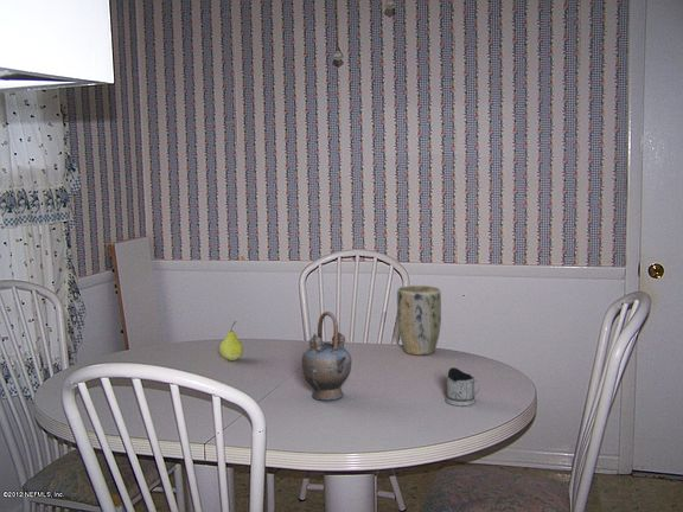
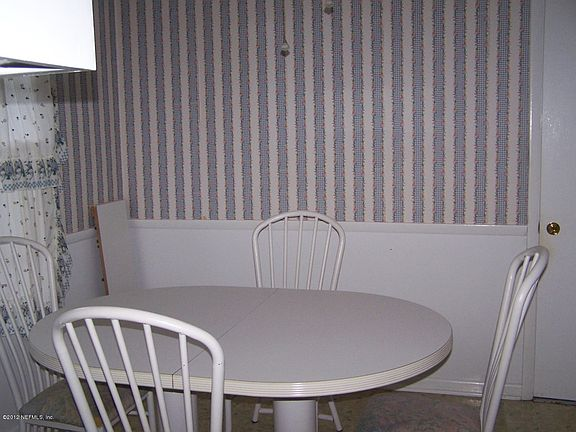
- teapot (328, 356)
- tea glass holder (464, 386)
- plant pot (419, 320)
- fruit (230, 340)
